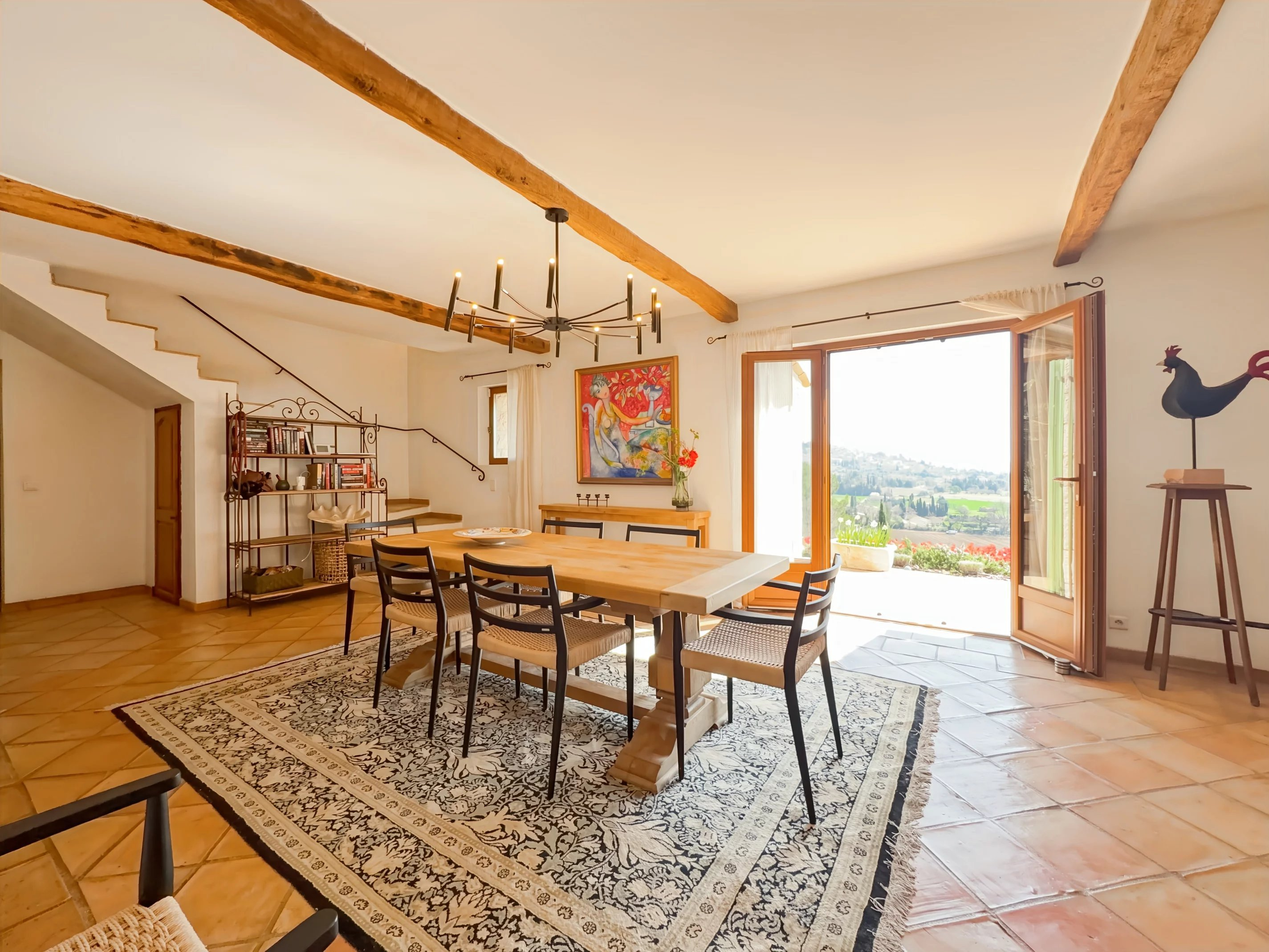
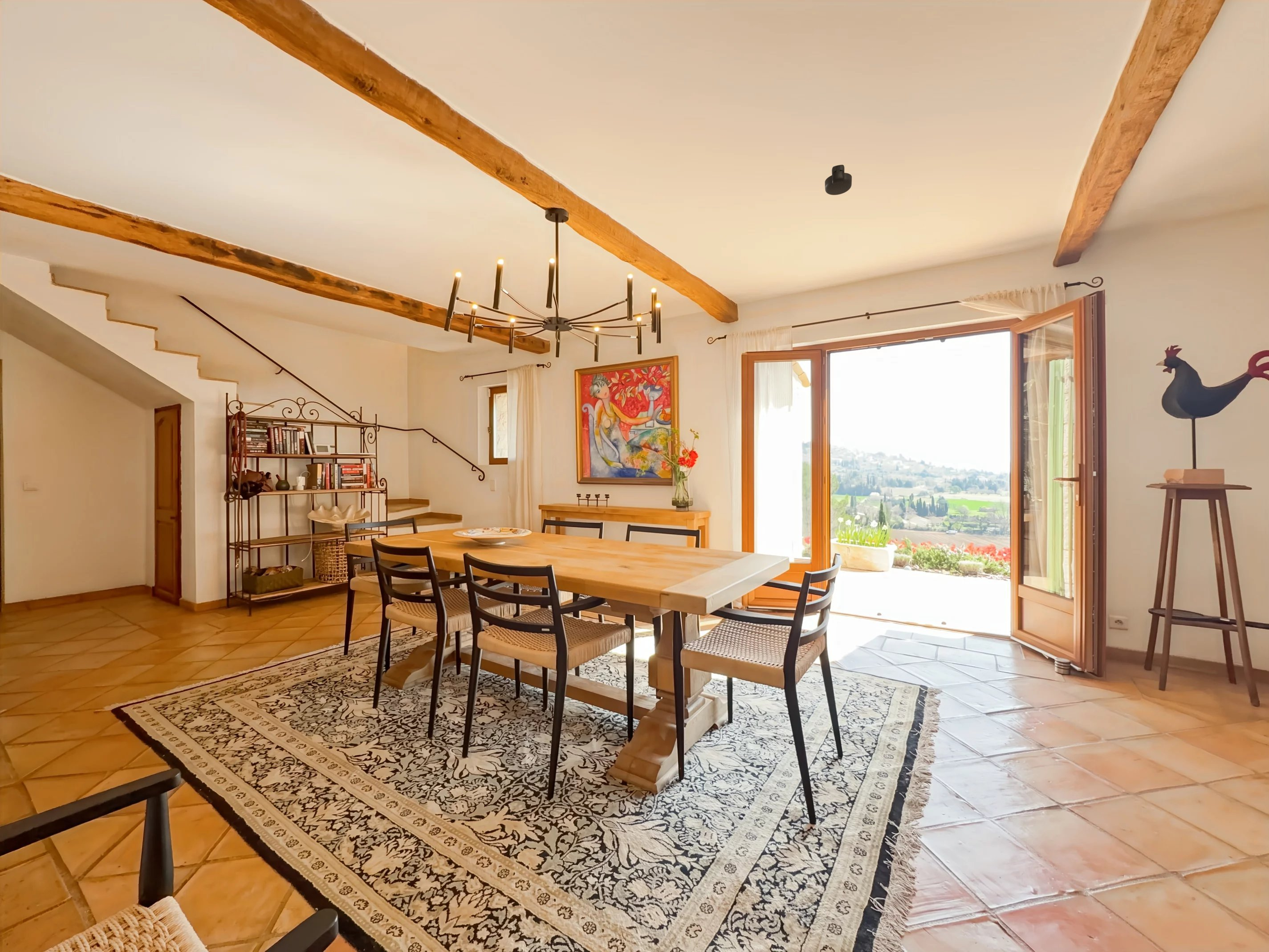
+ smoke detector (838, 179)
